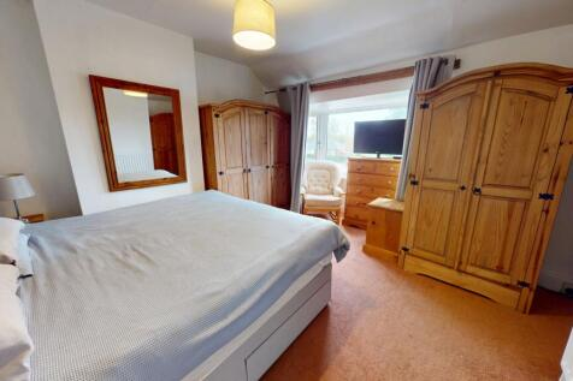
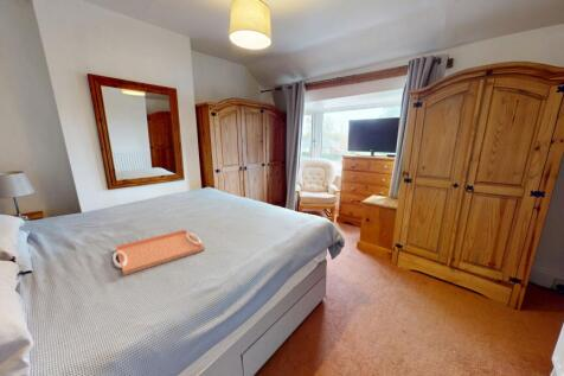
+ serving tray (160, 248)
